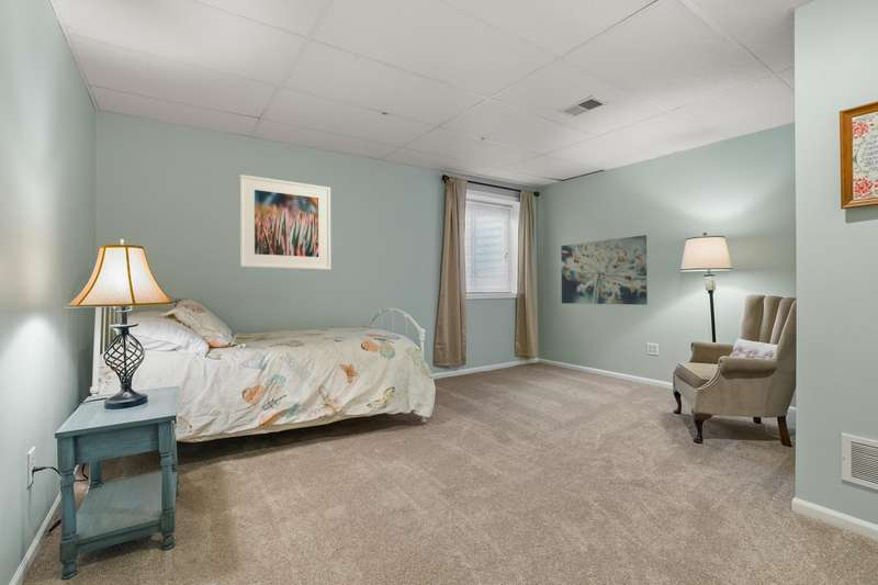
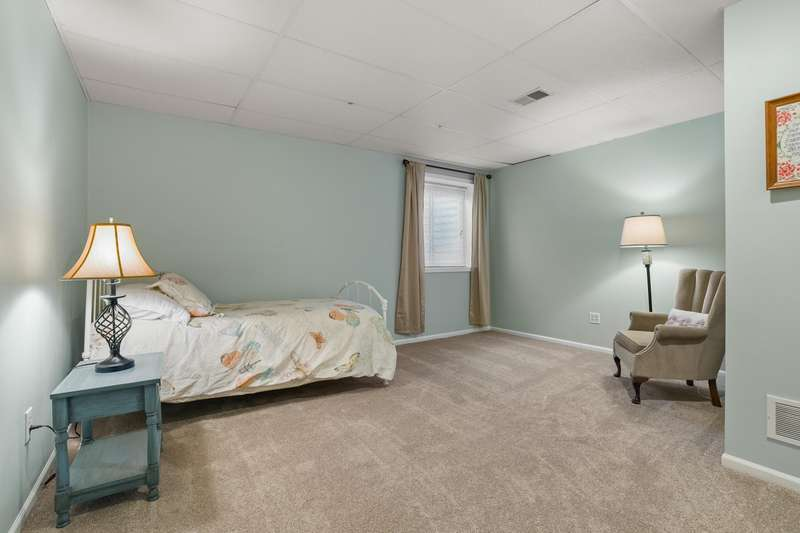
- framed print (288, 224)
- wall art (599, 272)
